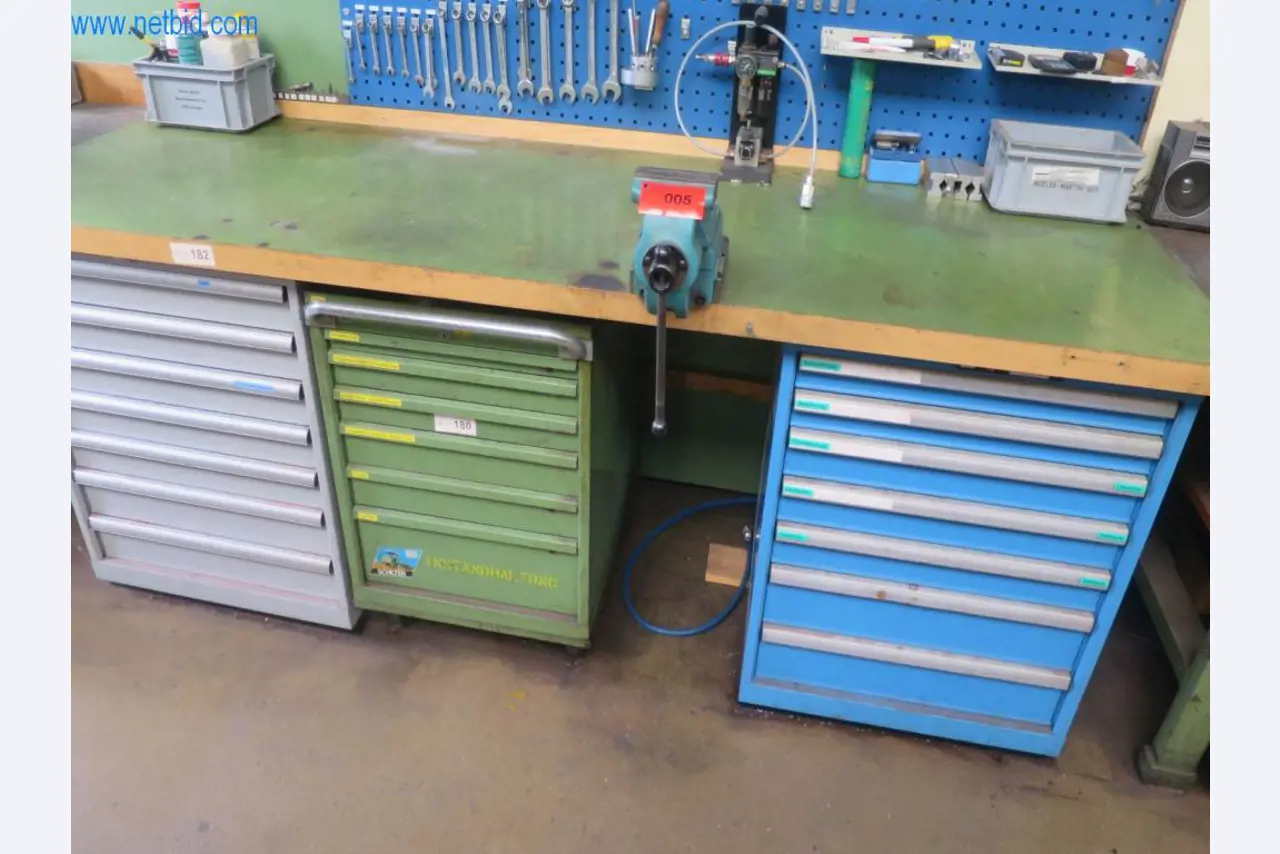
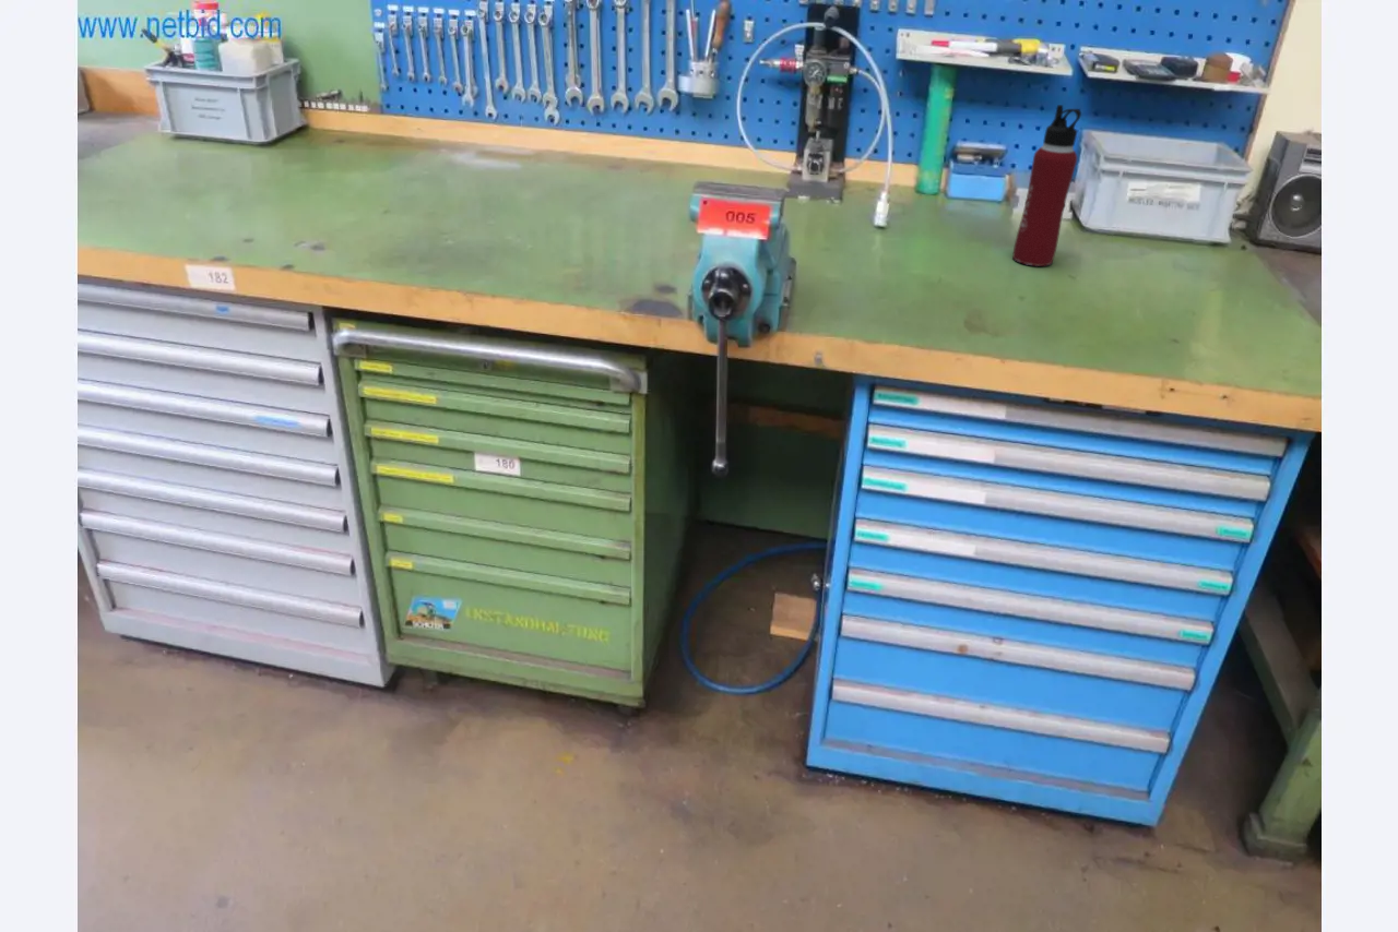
+ water bottle (1048, 186)
